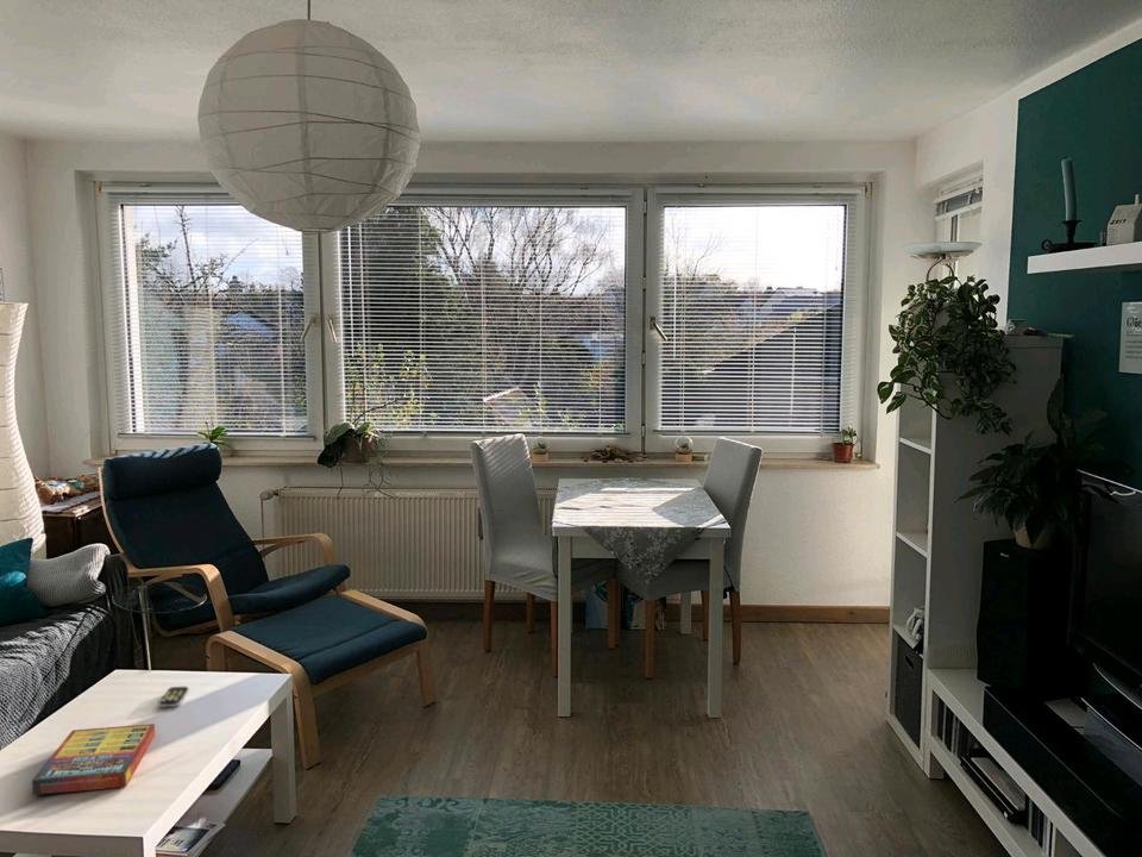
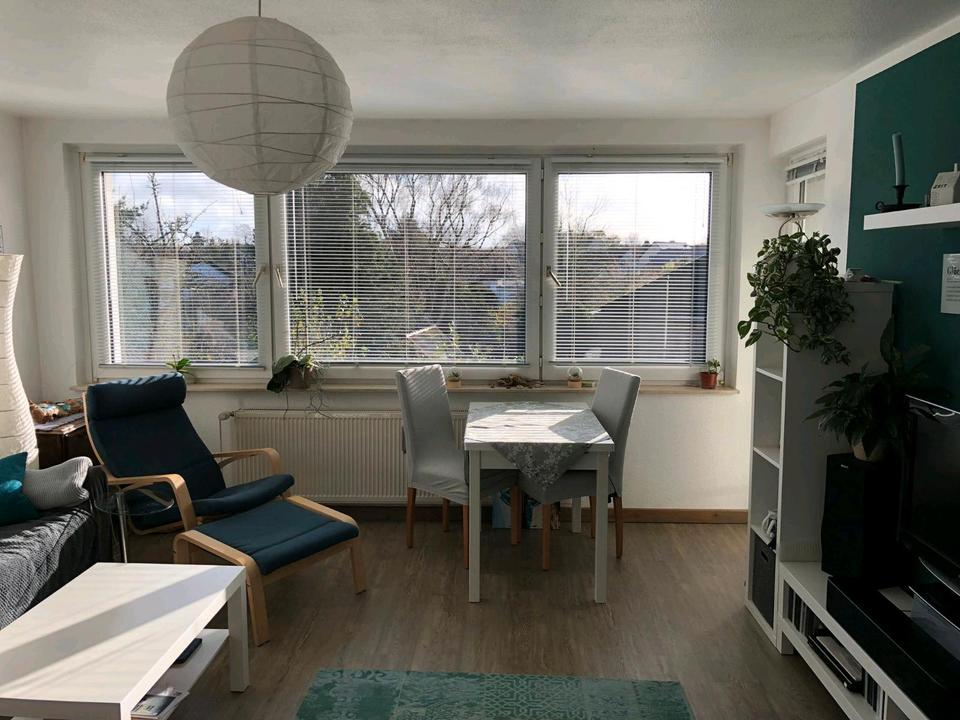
- game compilation box (98, 757)
- remote control (174, 696)
